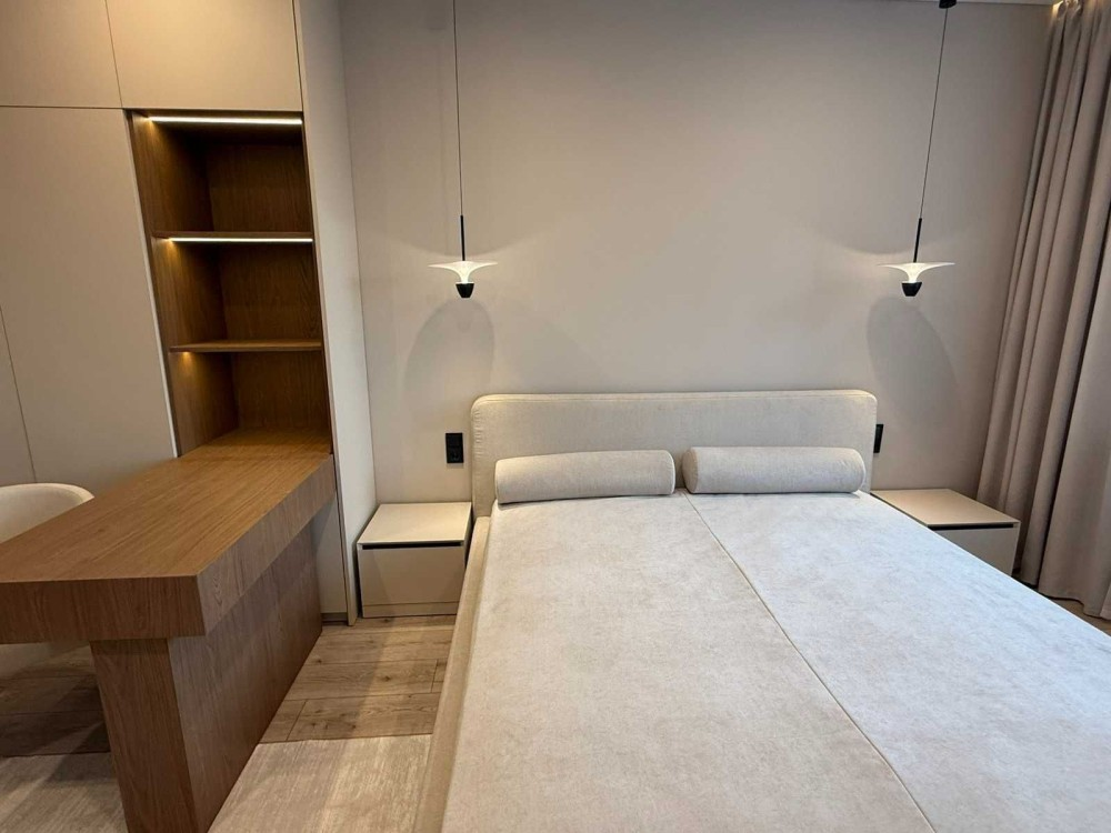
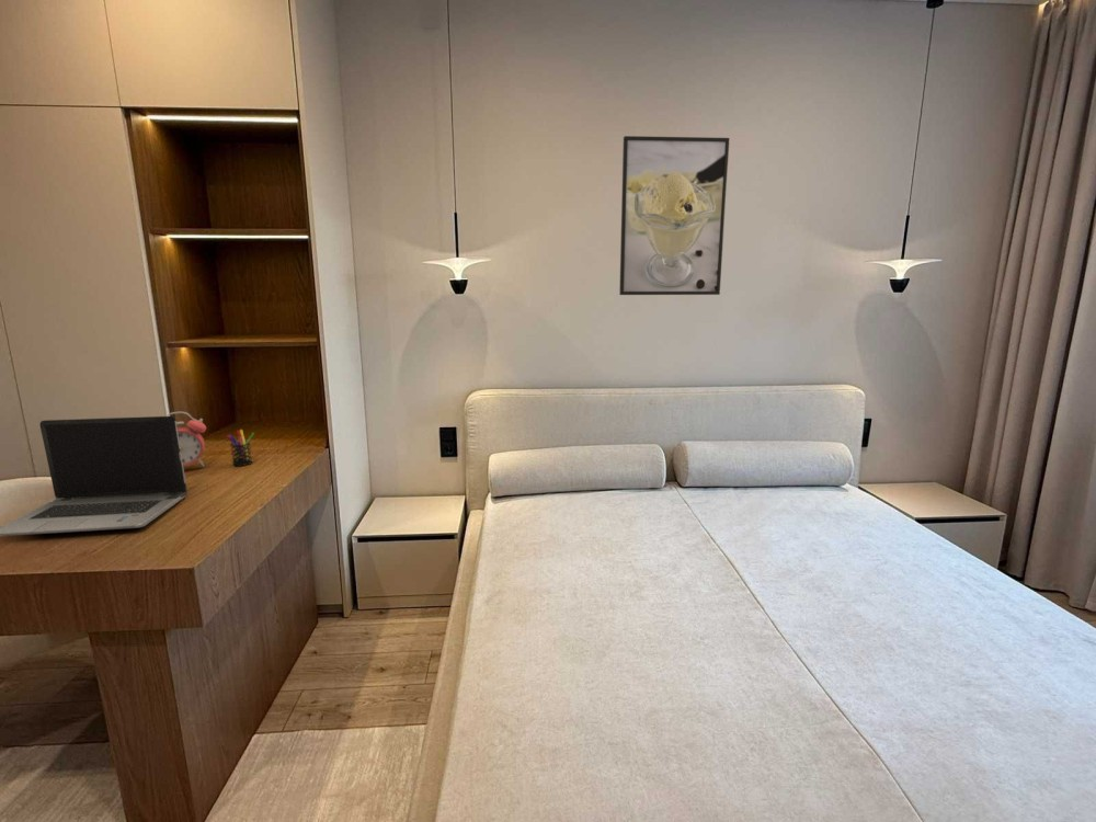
+ pen holder (242, 446)
+ laptop computer (89, 472)
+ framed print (673, 218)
+ alarm clock (181, 441)
